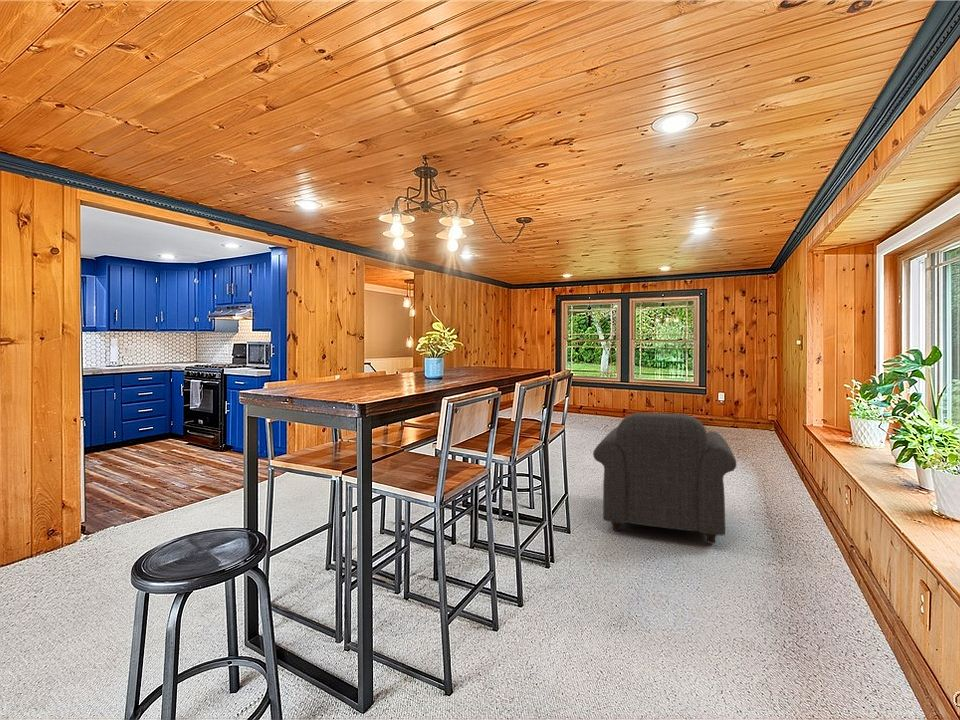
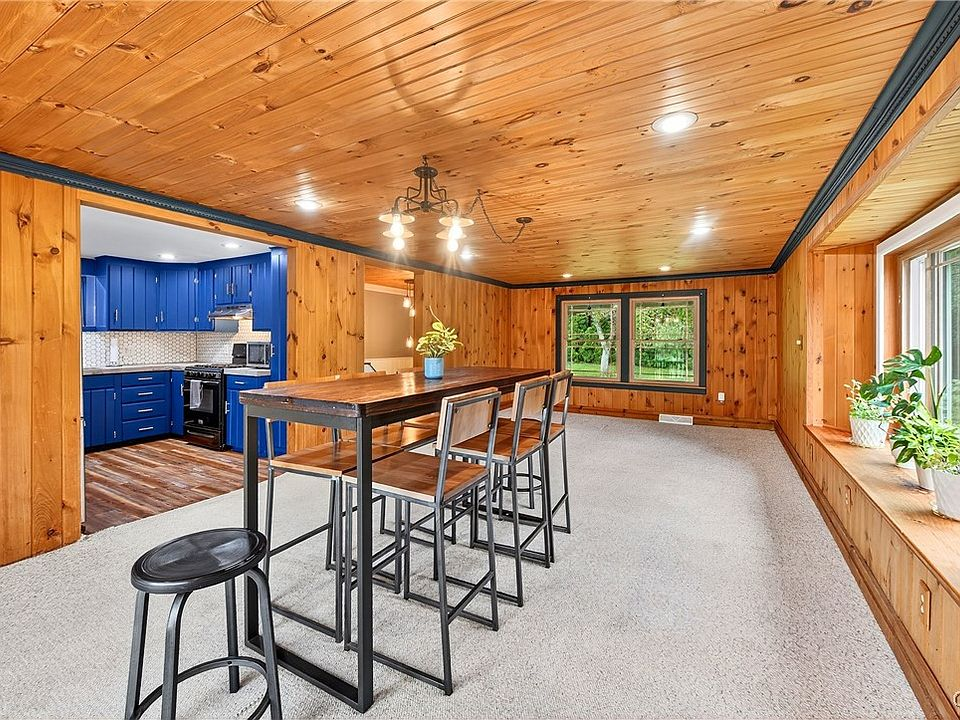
- armchair (663, 467)
